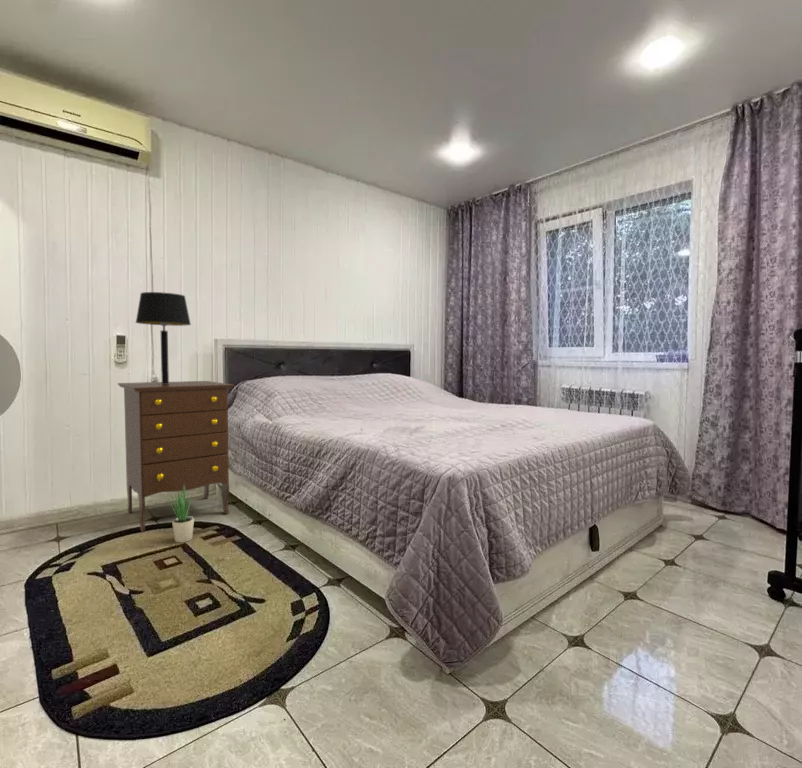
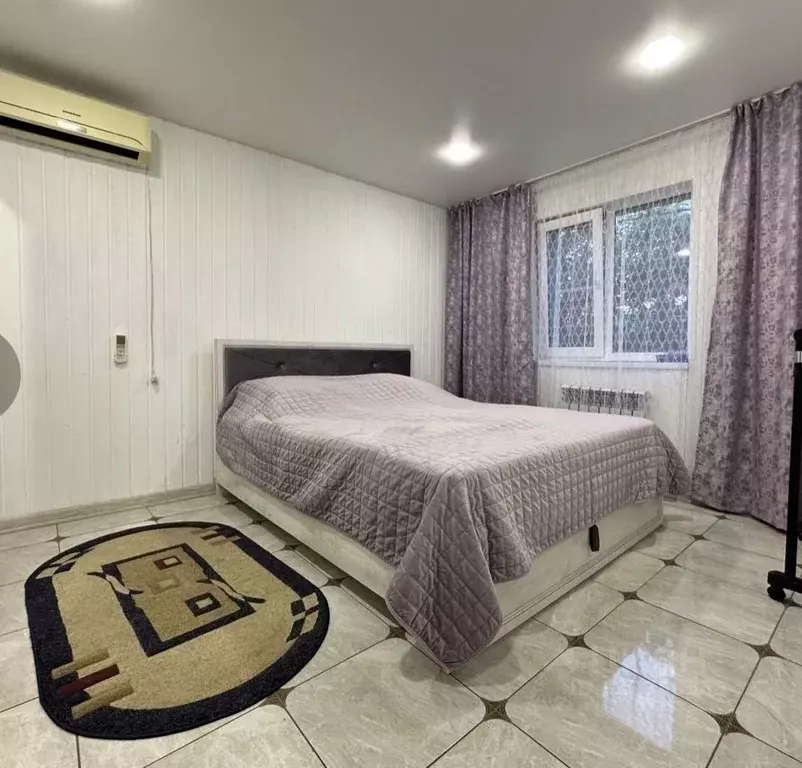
- table lamp (164, 339)
- dresser (176, 448)
- potted plant (180, 511)
